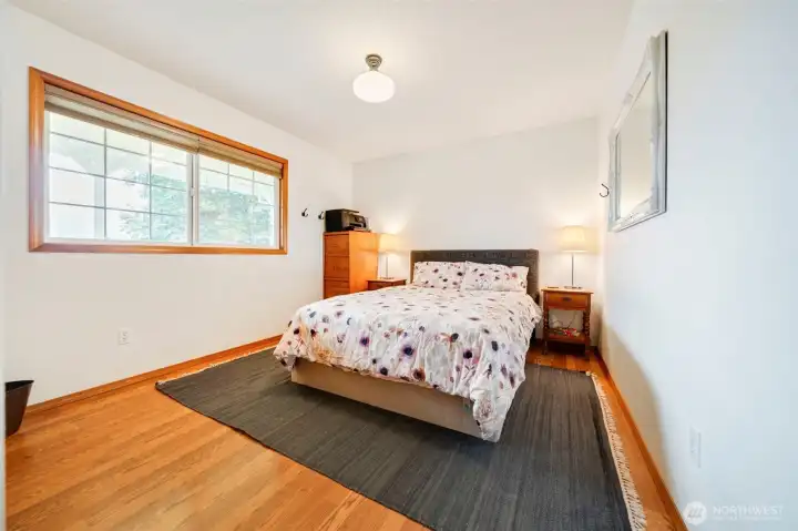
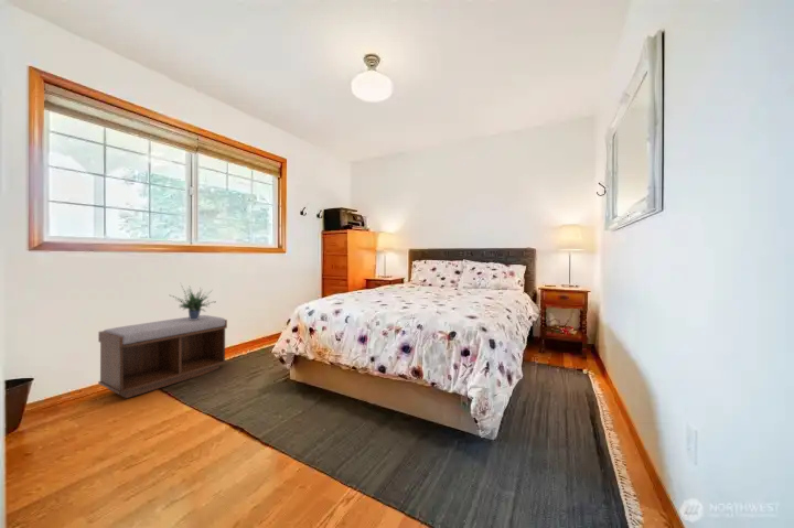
+ potted plant (192, 300)
+ bench (169, 349)
